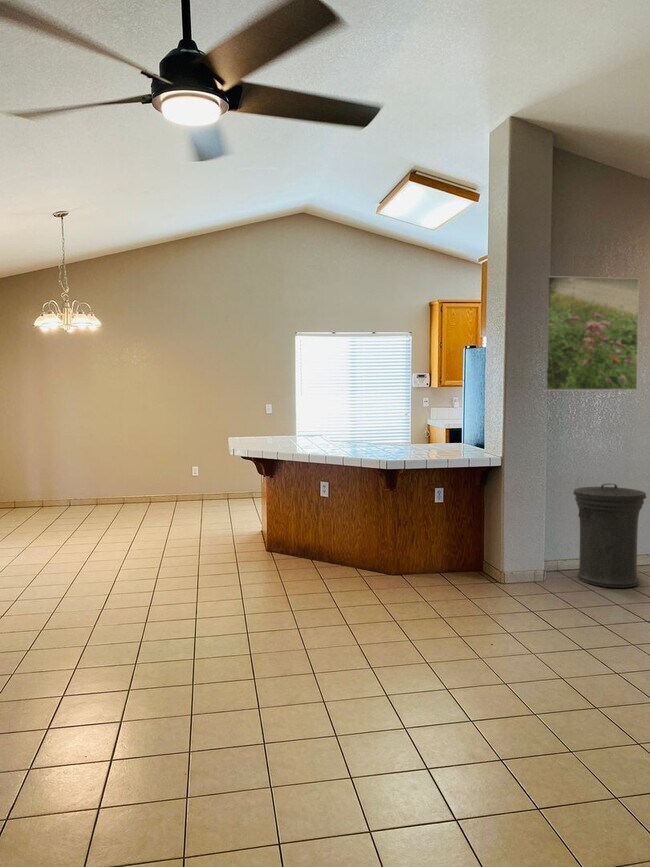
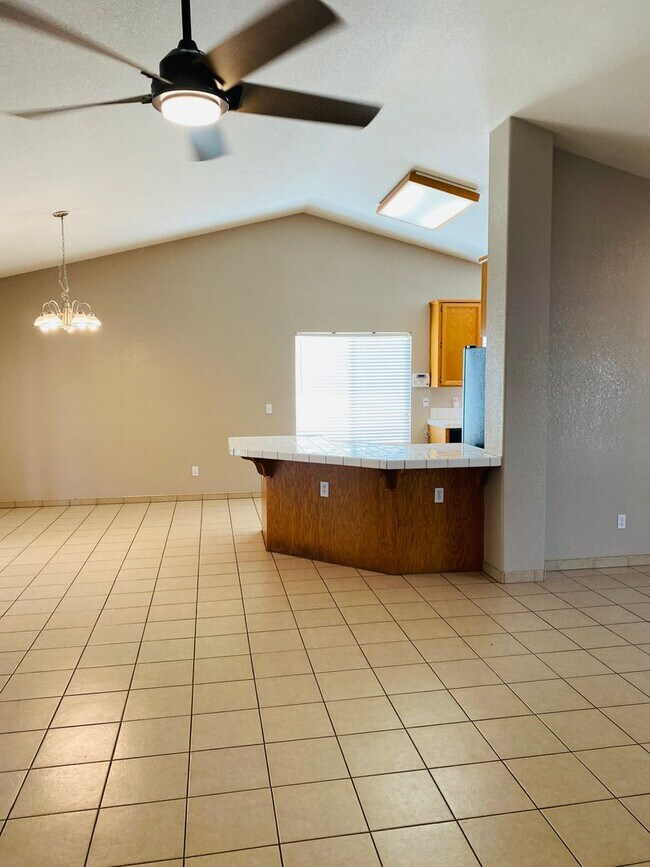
- trash can (608, 531)
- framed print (585, 334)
